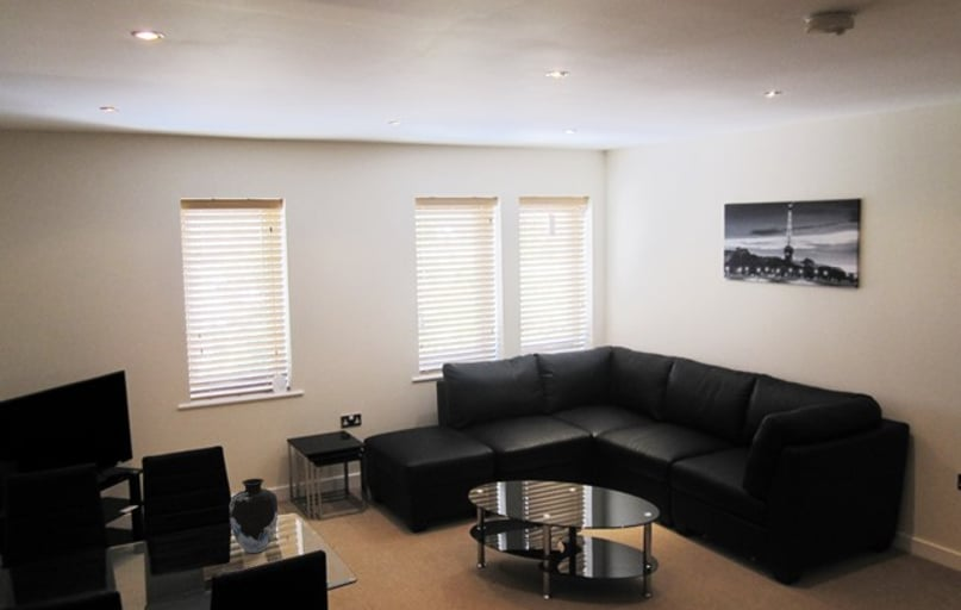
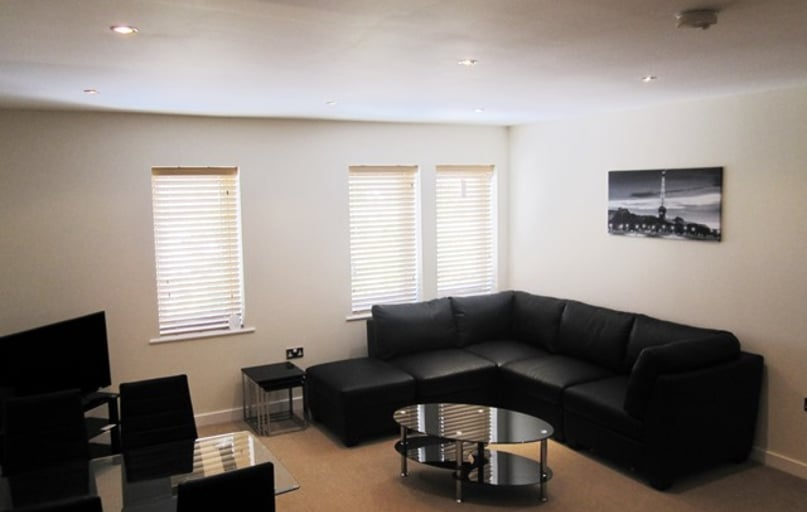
- vase (254, 515)
